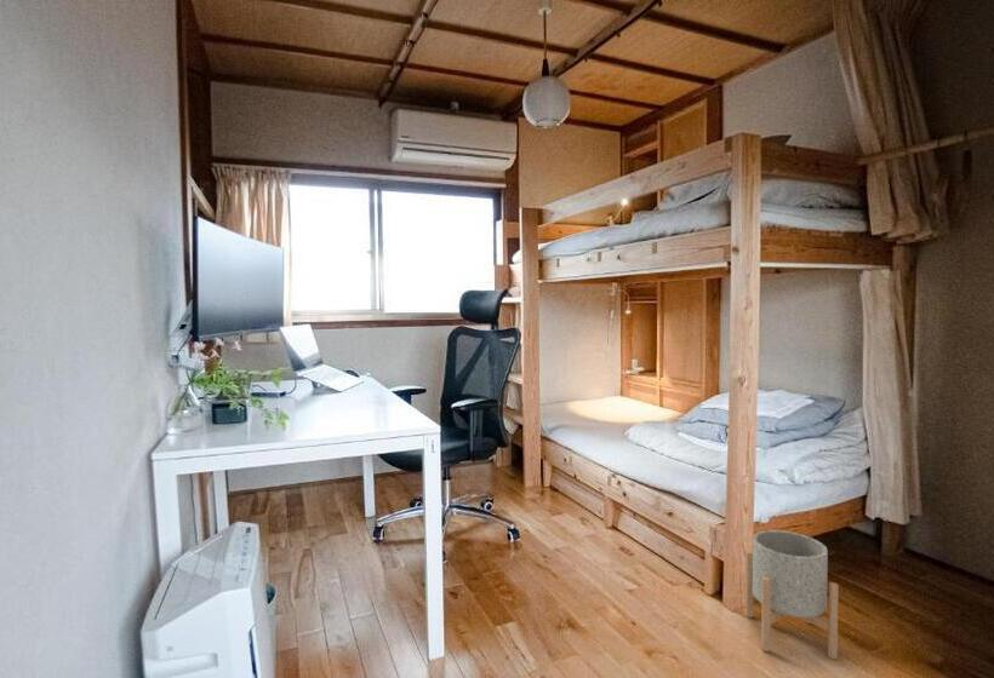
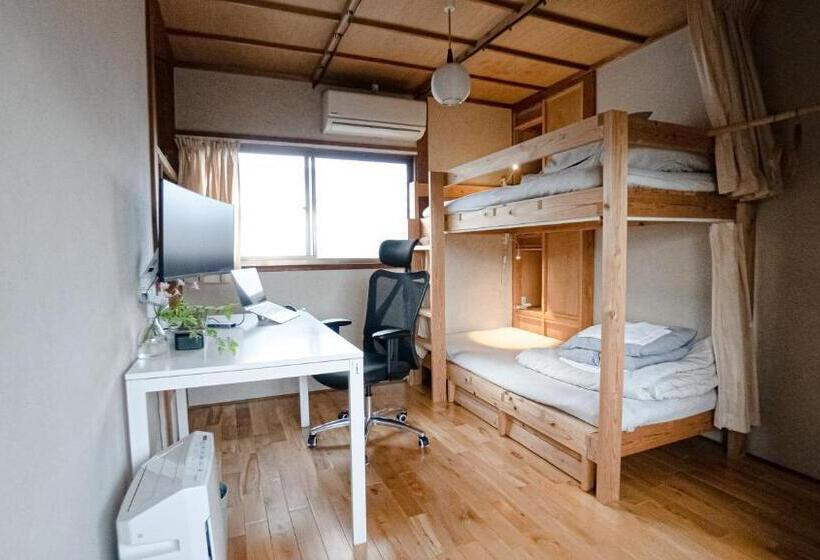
- planter (788, 588)
